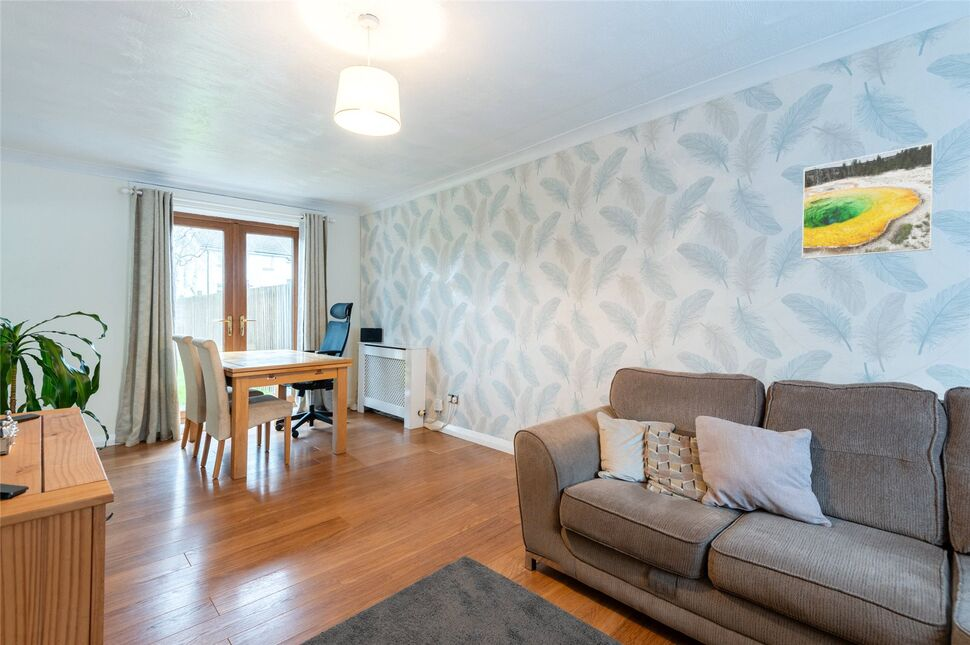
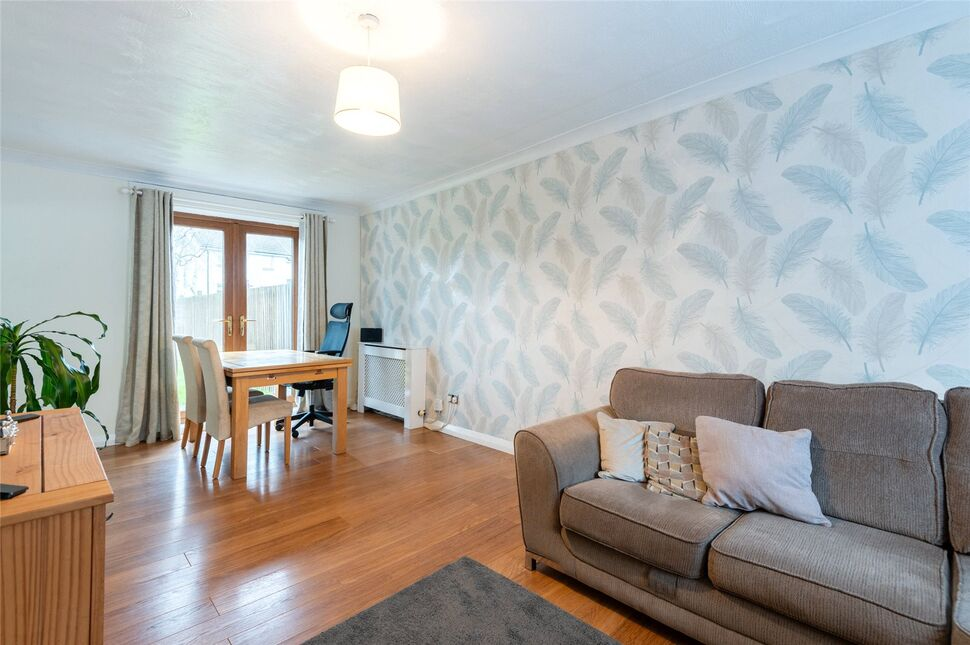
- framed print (862, 205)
